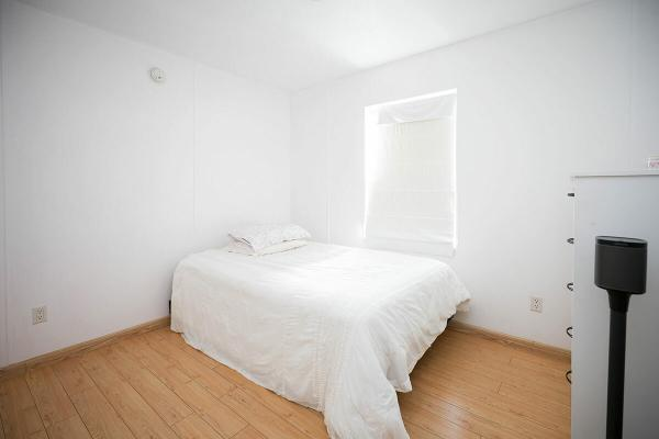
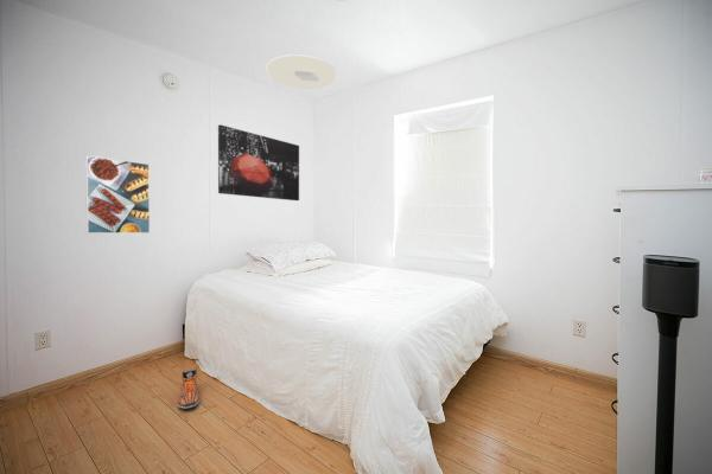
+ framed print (119, 197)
+ sneaker (187, 386)
+ wall art (262, 166)
+ ceiling light (301, 70)
